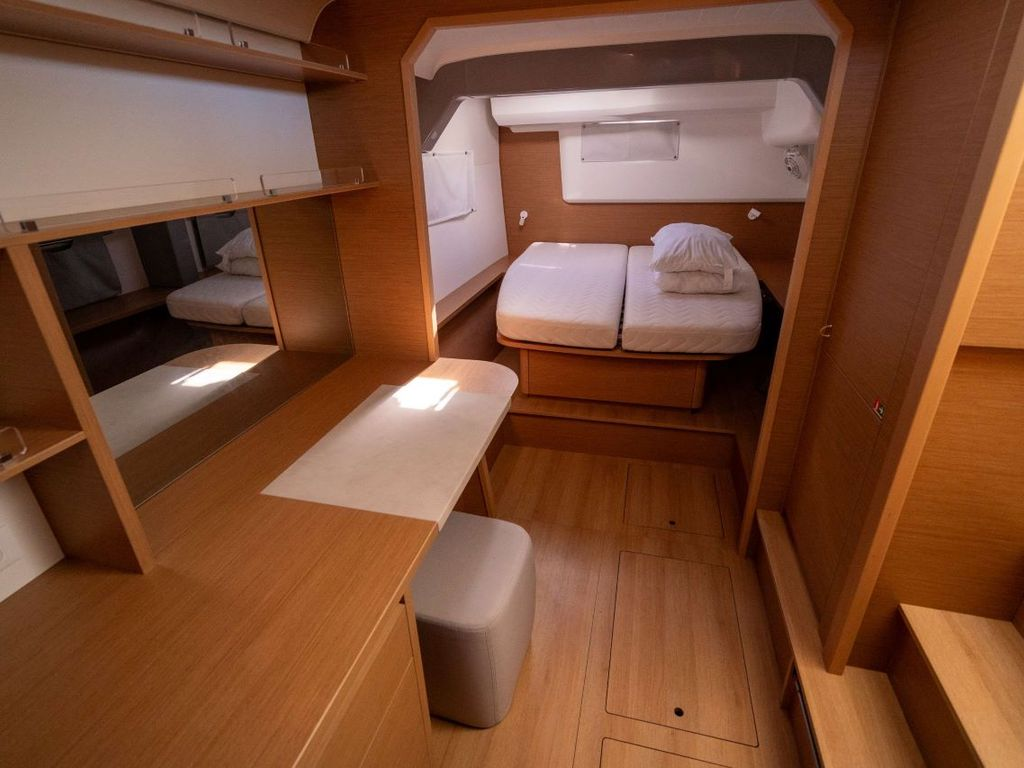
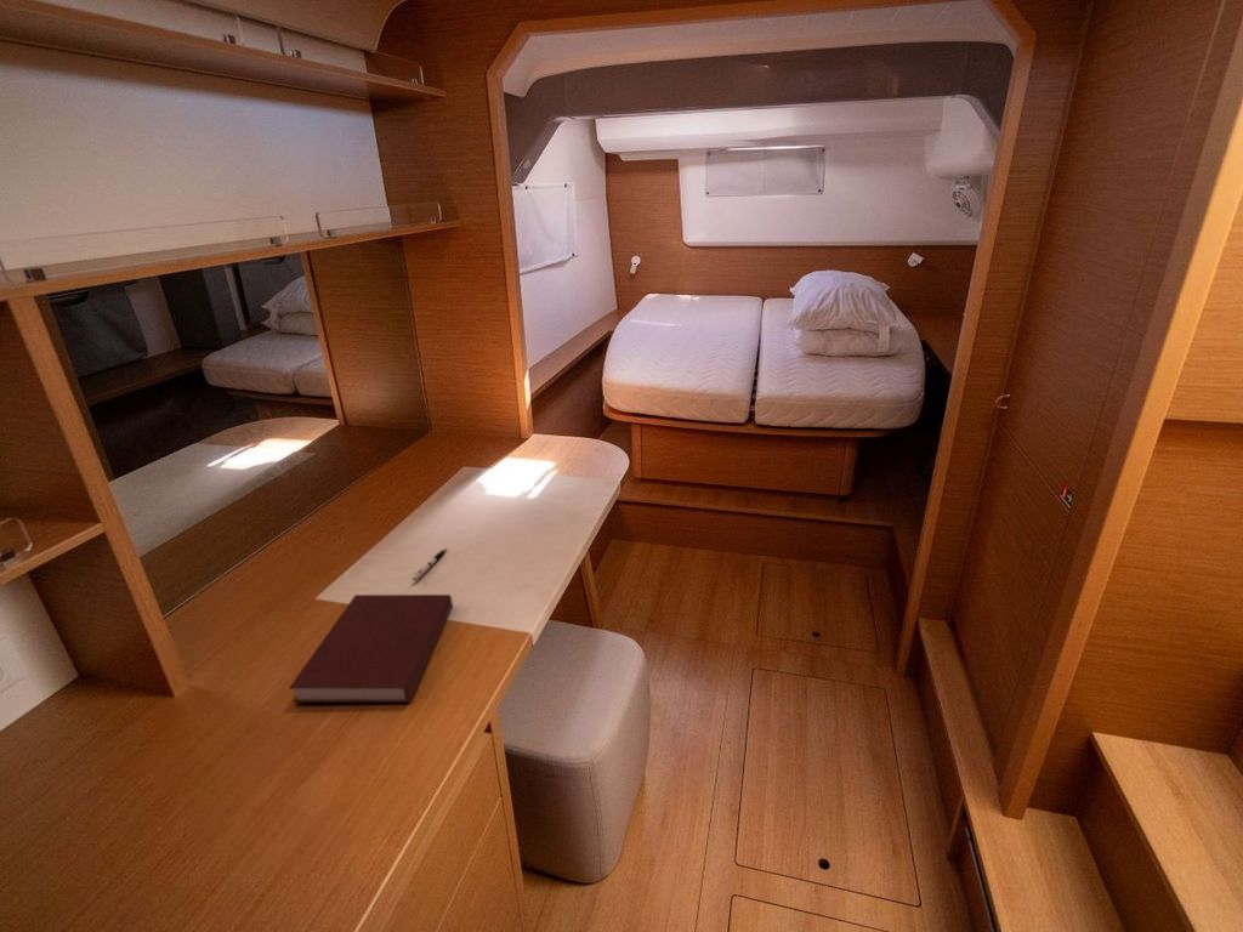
+ pen (430, 562)
+ notebook (379, 643)
